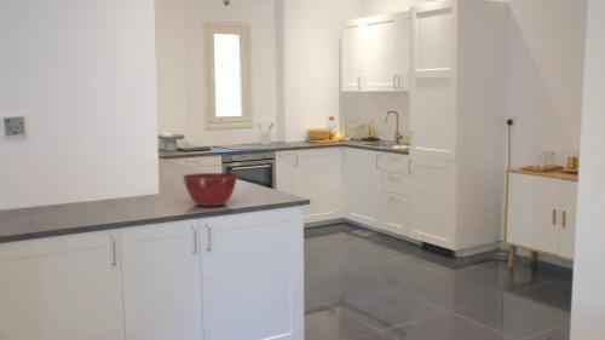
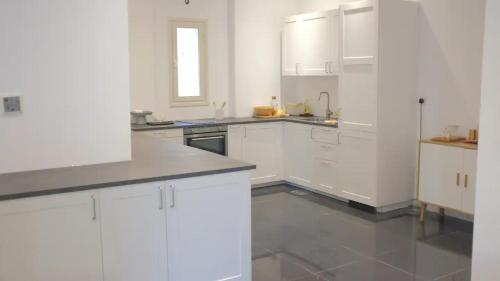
- mixing bowl (211, 189)
